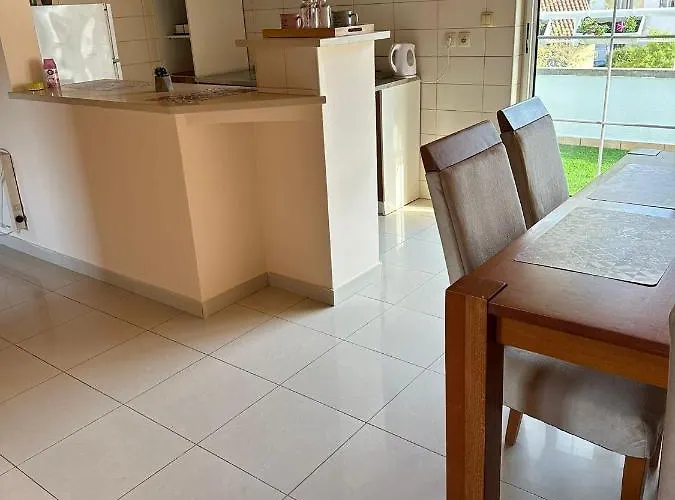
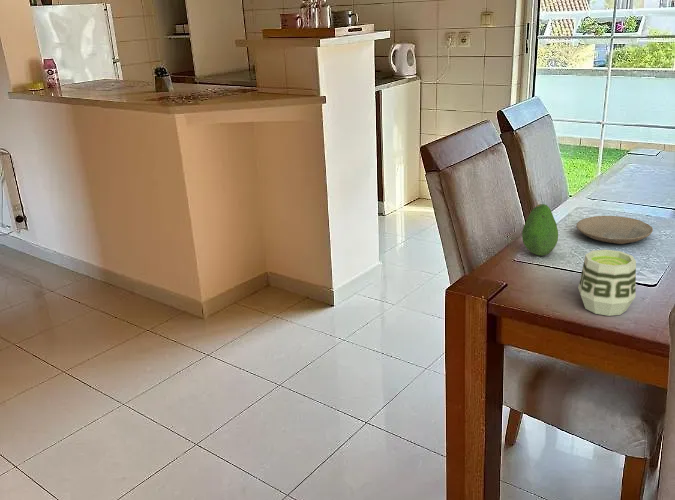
+ cup (607, 282)
+ plate (613, 231)
+ fruit (540, 230)
